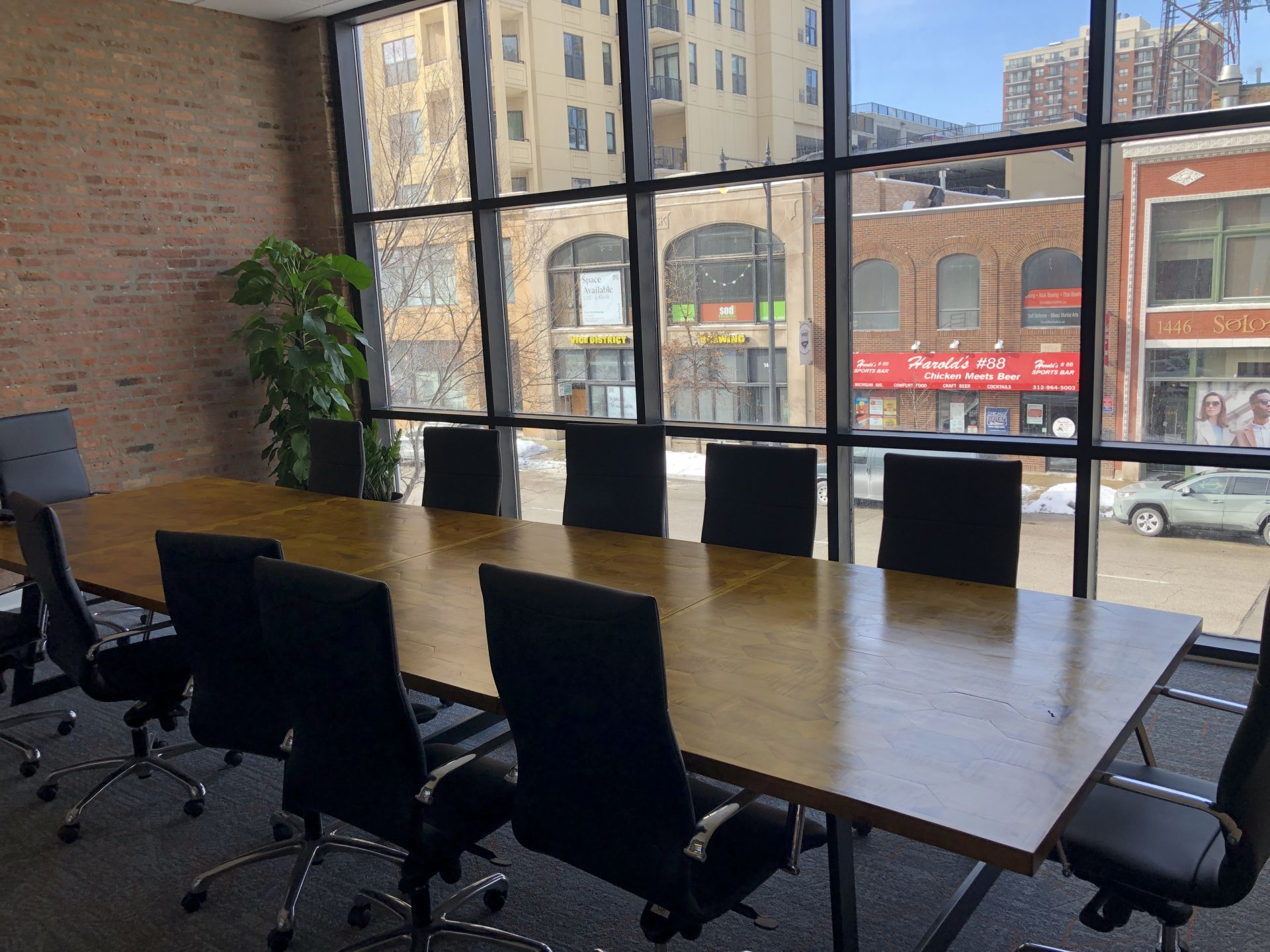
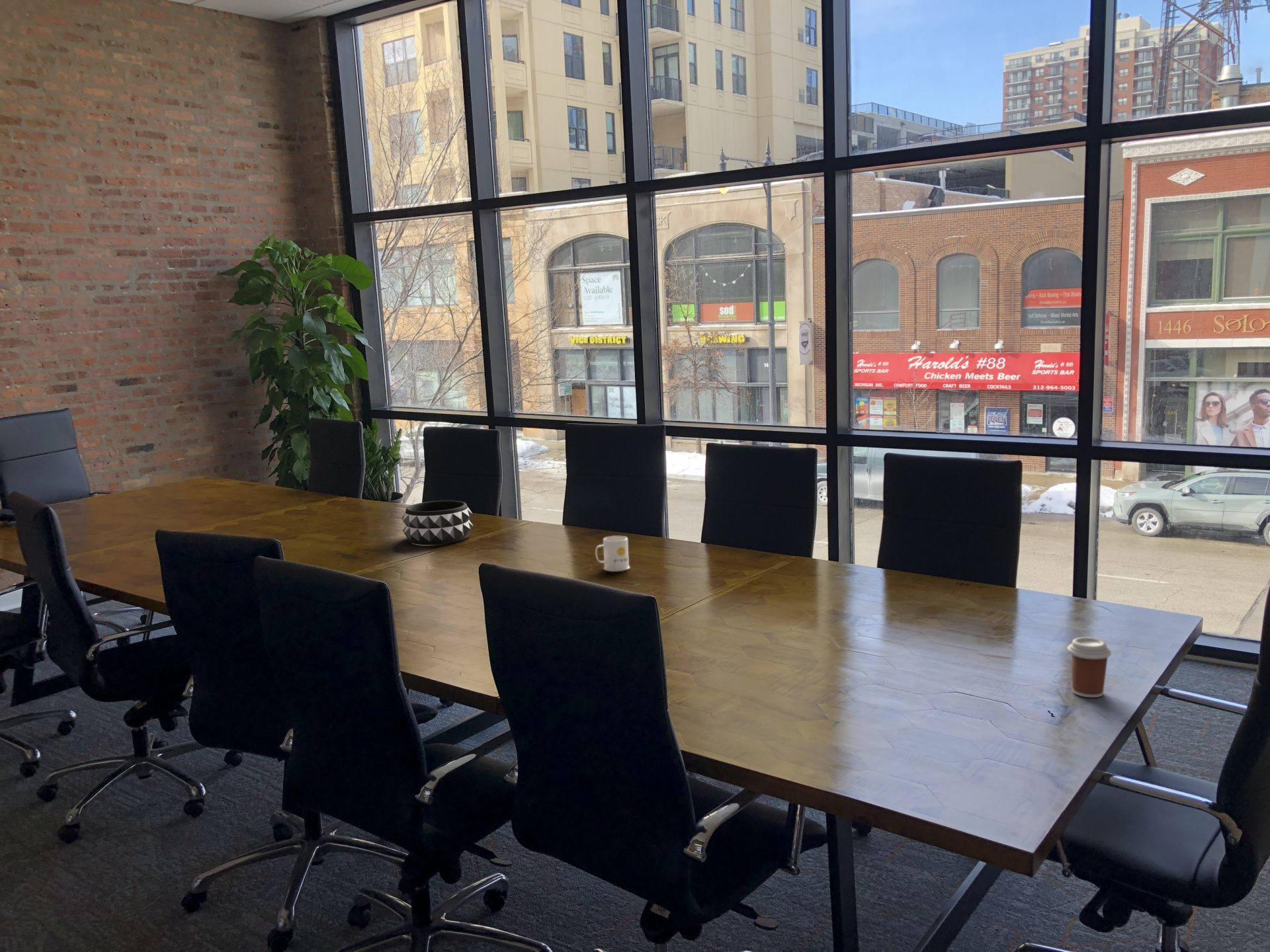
+ decorative bowl (437, 522)
+ coffee cup (1088, 667)
+ mug (613, 553)
